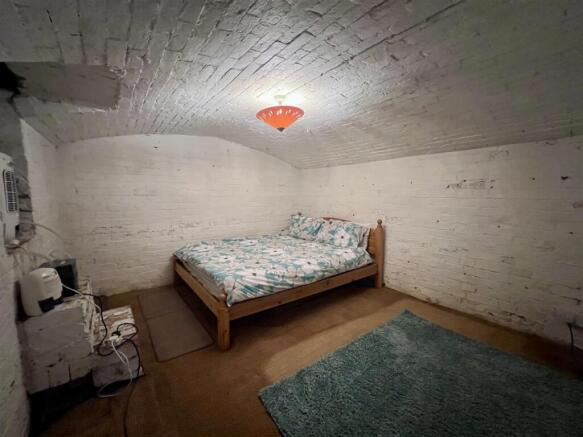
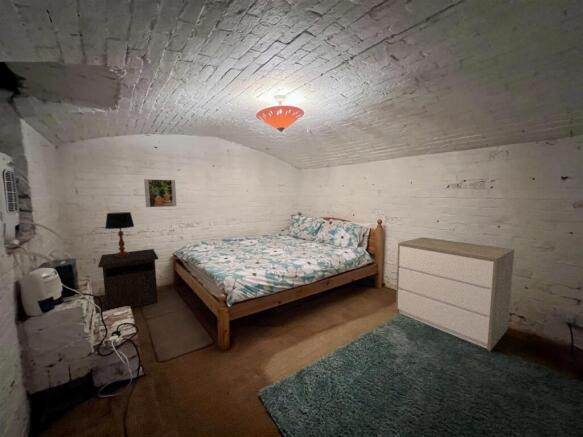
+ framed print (160, 193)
+ table lamp (120, 234)
+ dresser (449, 283)
+ nightstand (131, 278)
